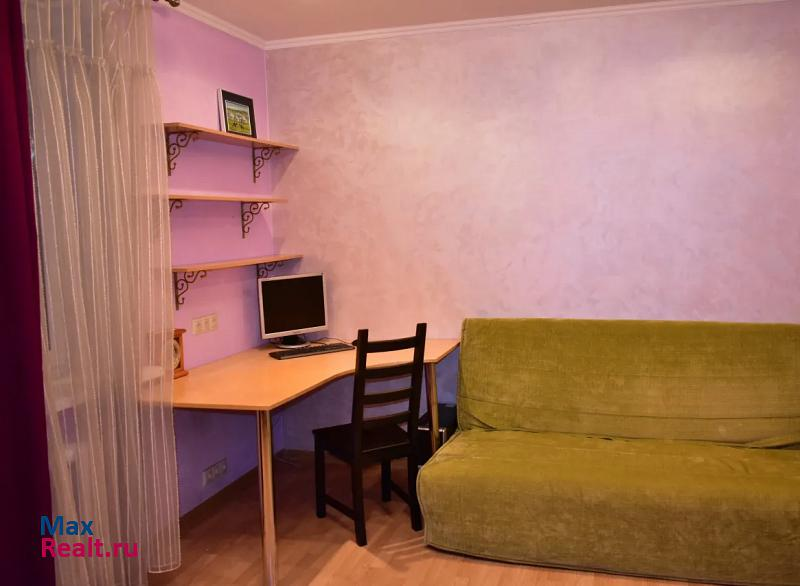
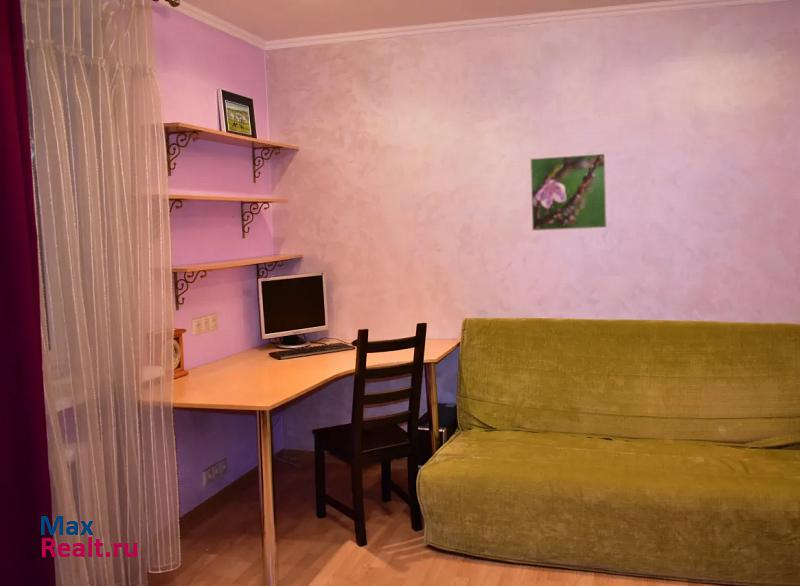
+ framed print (568, 192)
